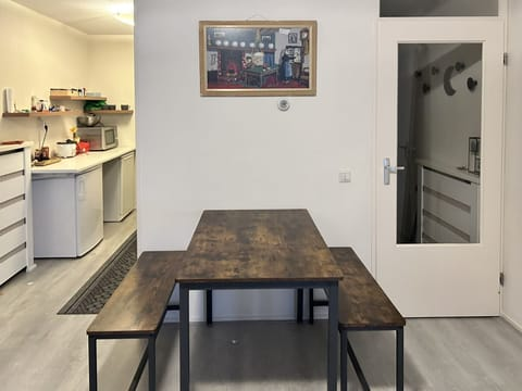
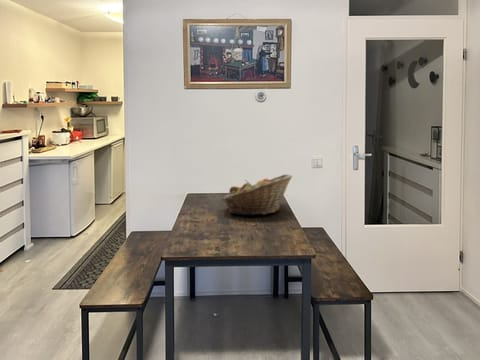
+ fruit basket (257, 193)
